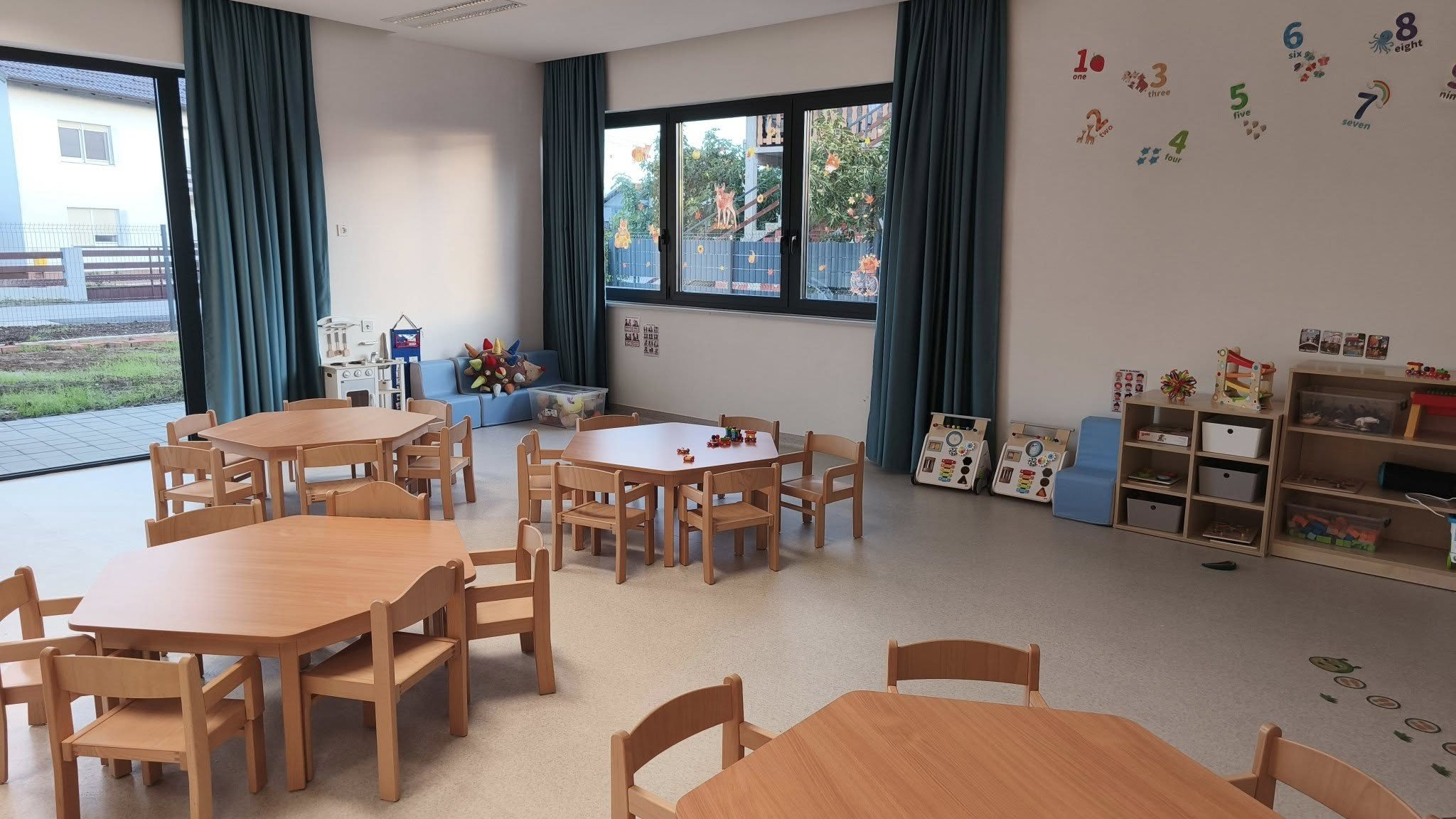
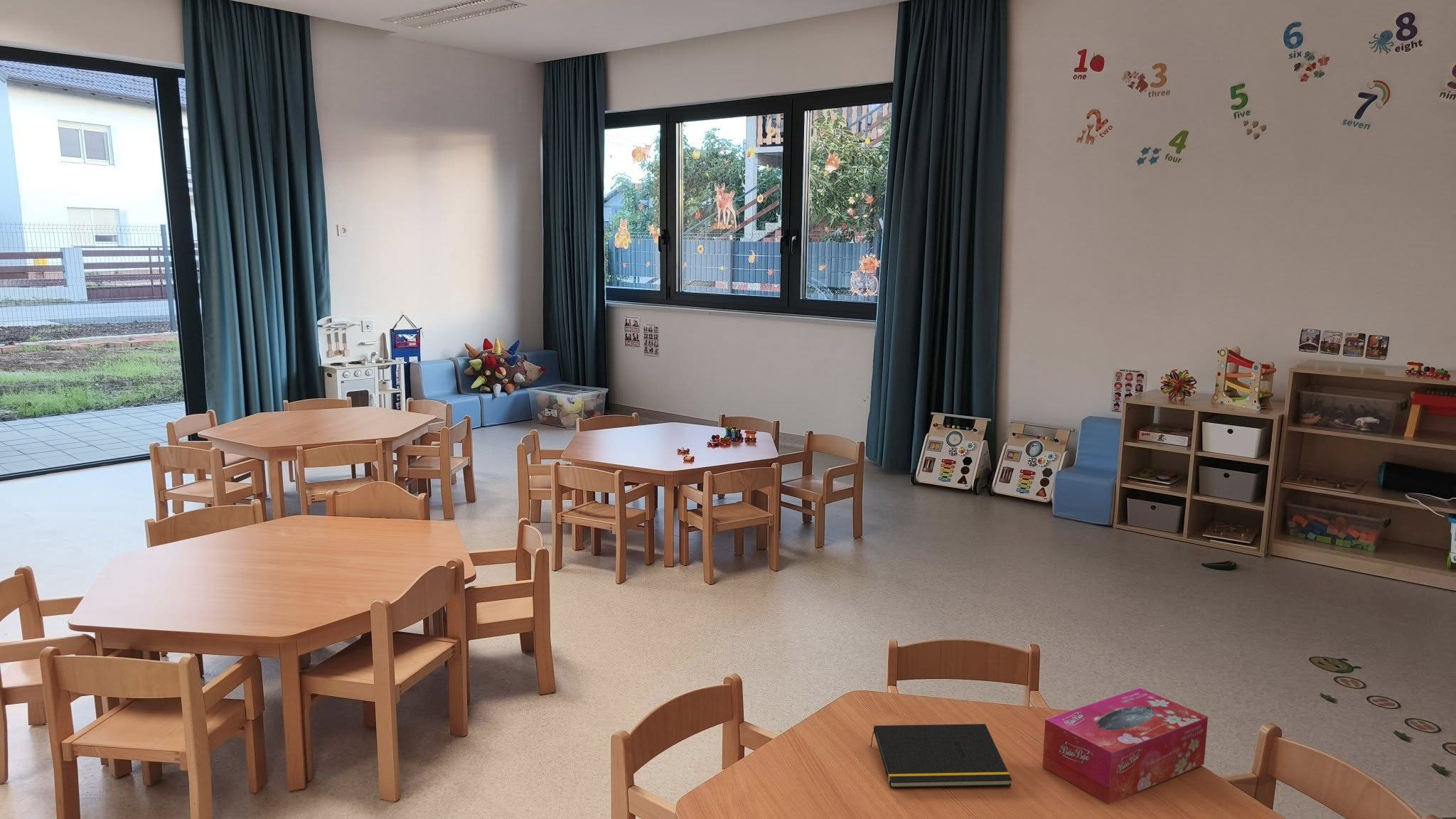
+ notepad (940, 754)
+ tissue box (1125, 742)
